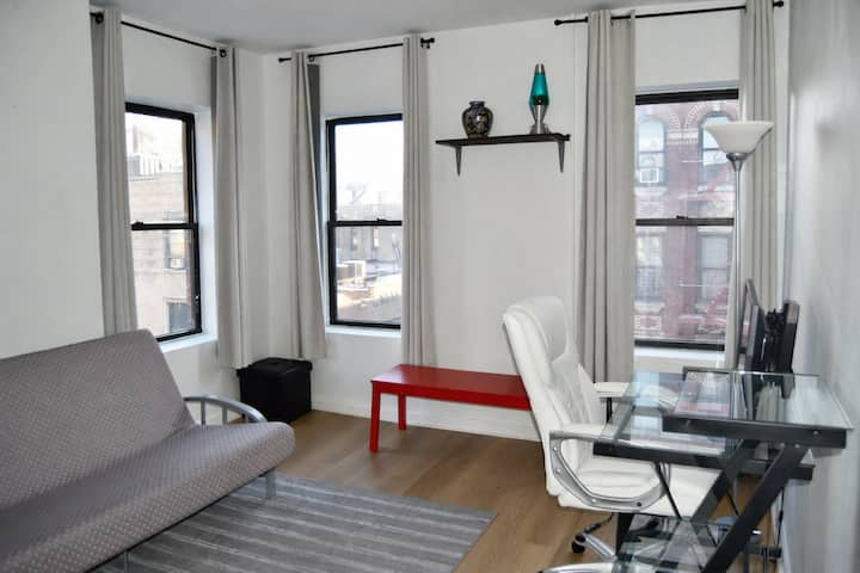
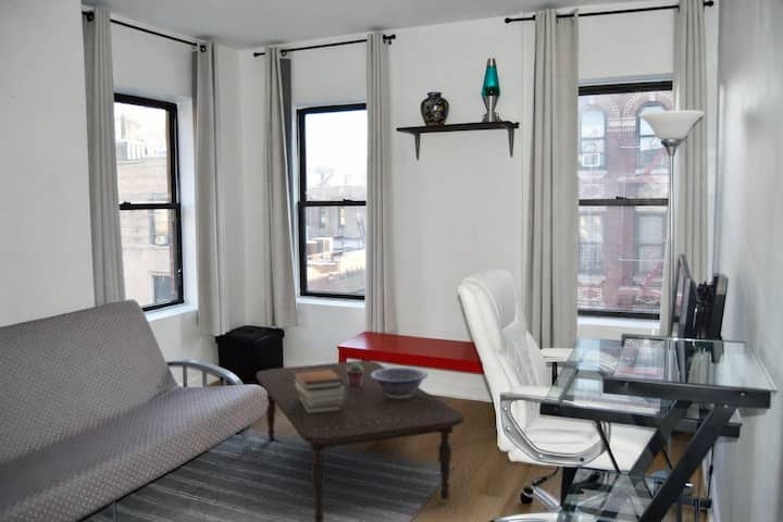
+ potted succulent (355, 376)
+ book stack (319, 391)
+ decorative bowl (399, 386)
+ coffee table (347, 428)
